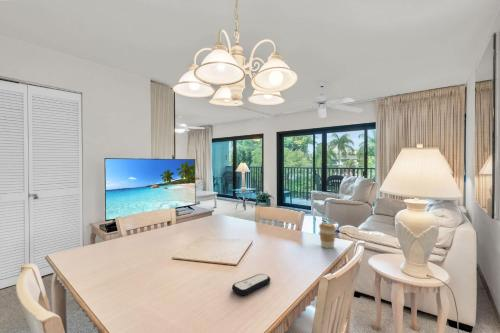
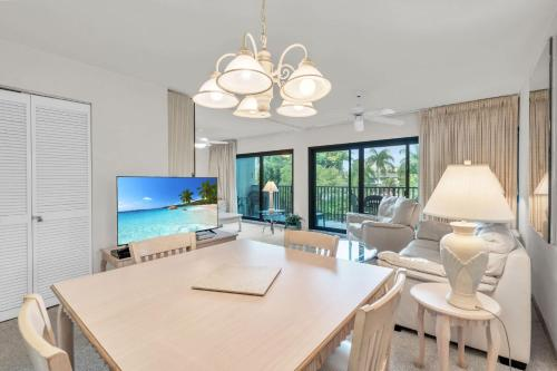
- coffee cup (327, 234)
- remote control (252, 283)
